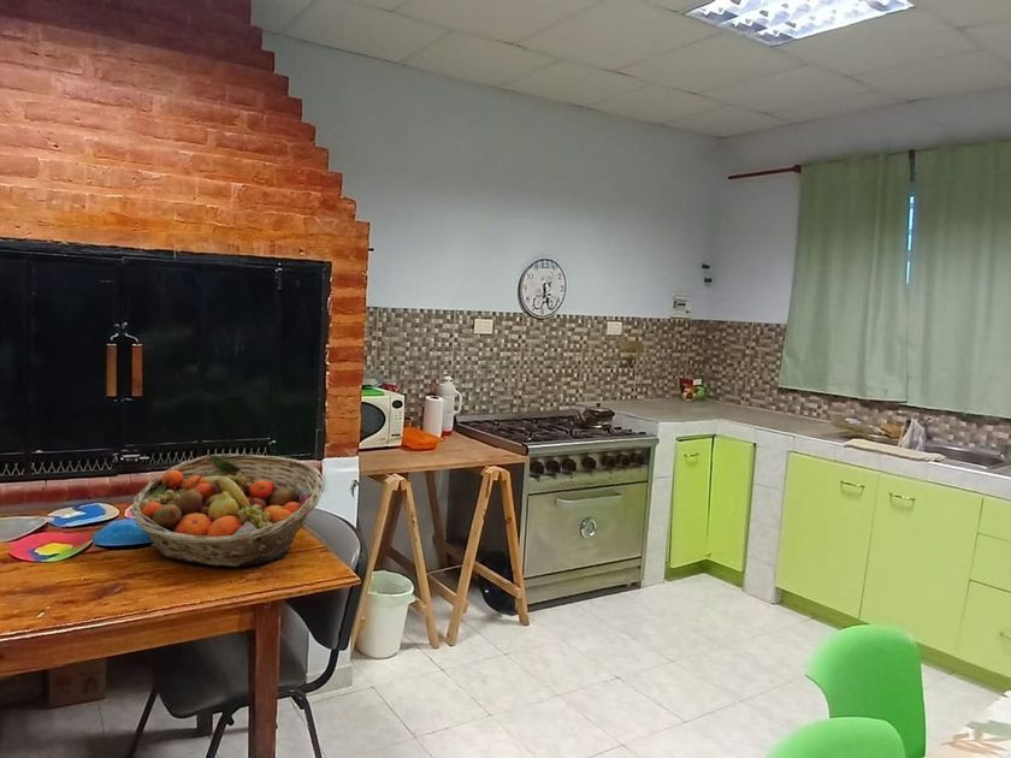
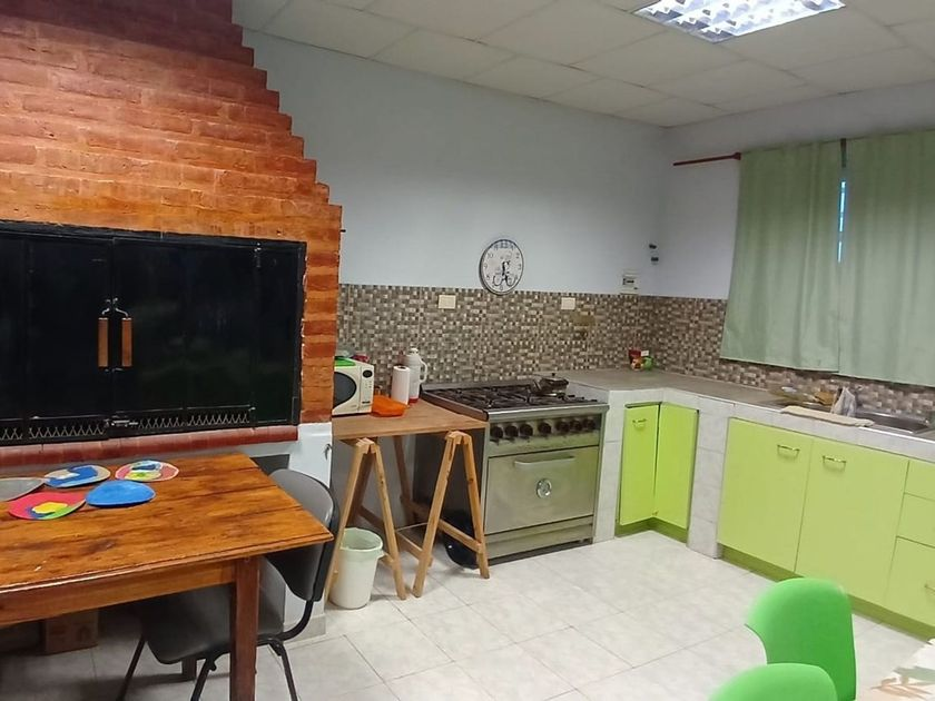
- fruit basket (230, 507)
